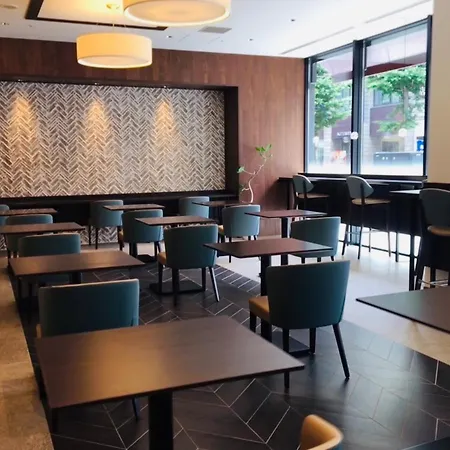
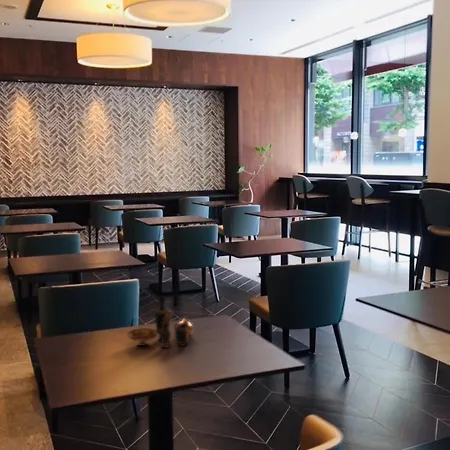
+ vase (164, 322)
